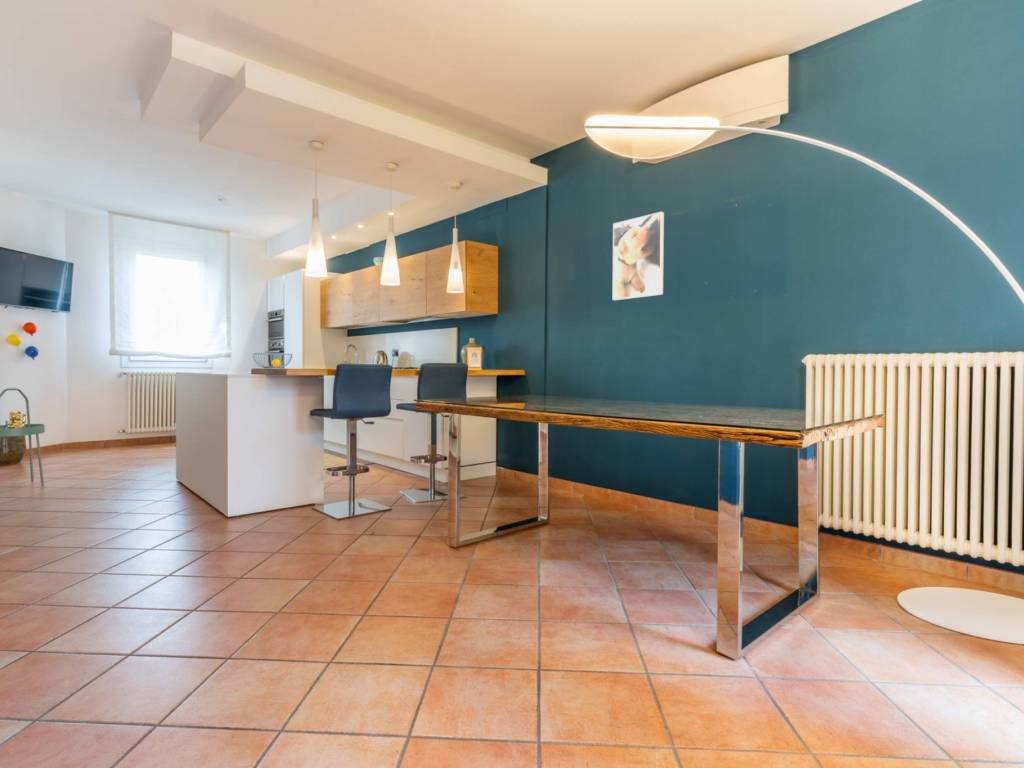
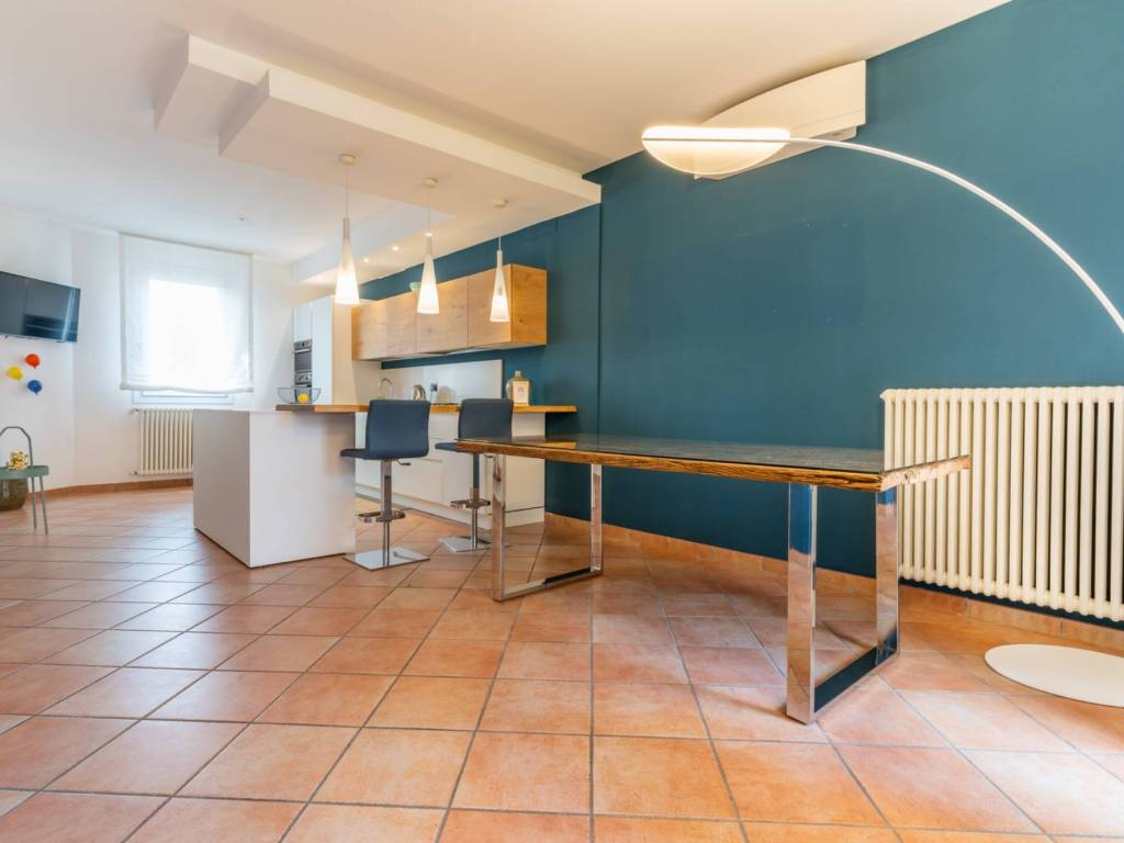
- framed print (637, 257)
